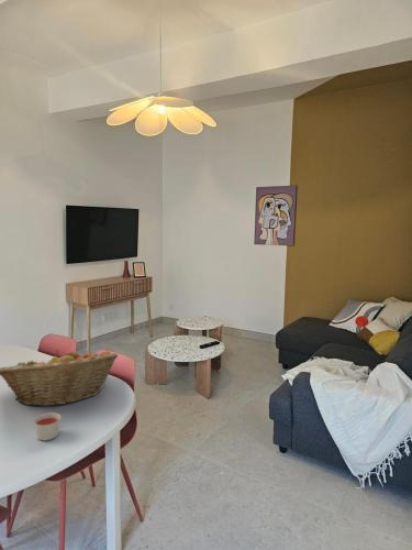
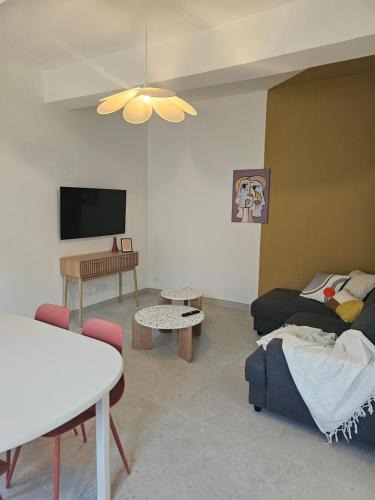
- candle (47, 427)
- fruit basket (60, 371)
